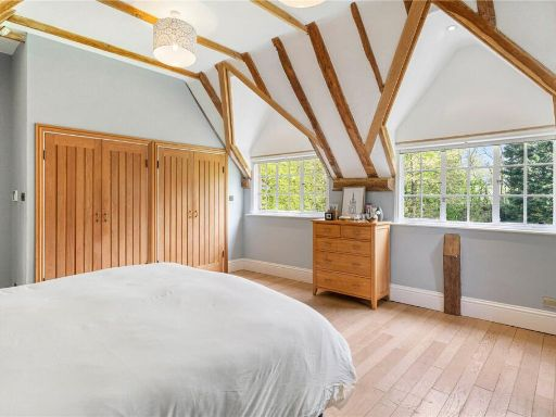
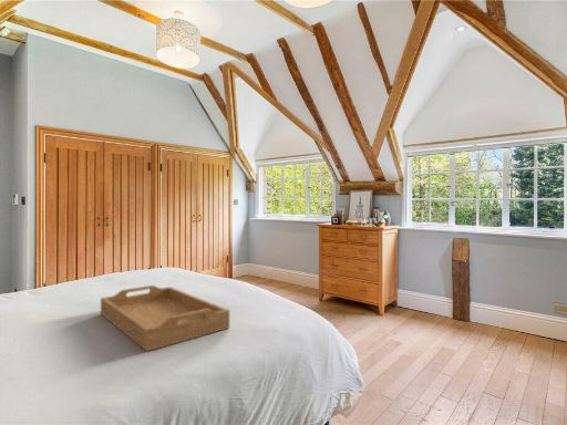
+ serving tray (161, 309)
